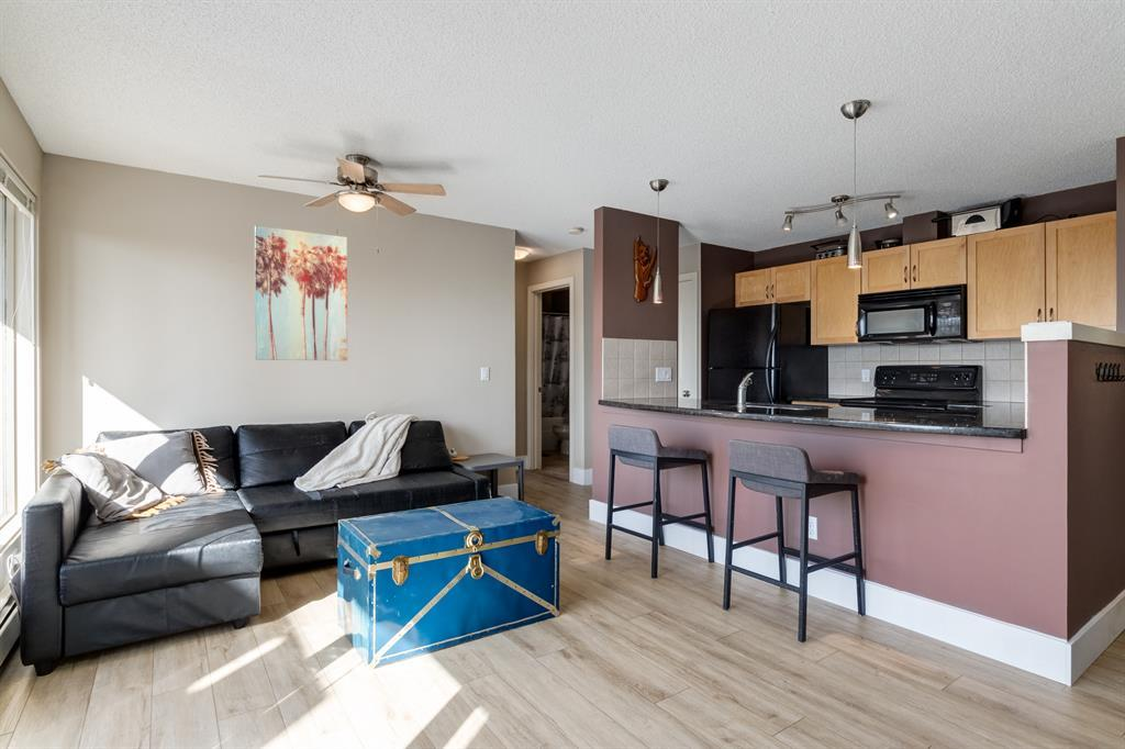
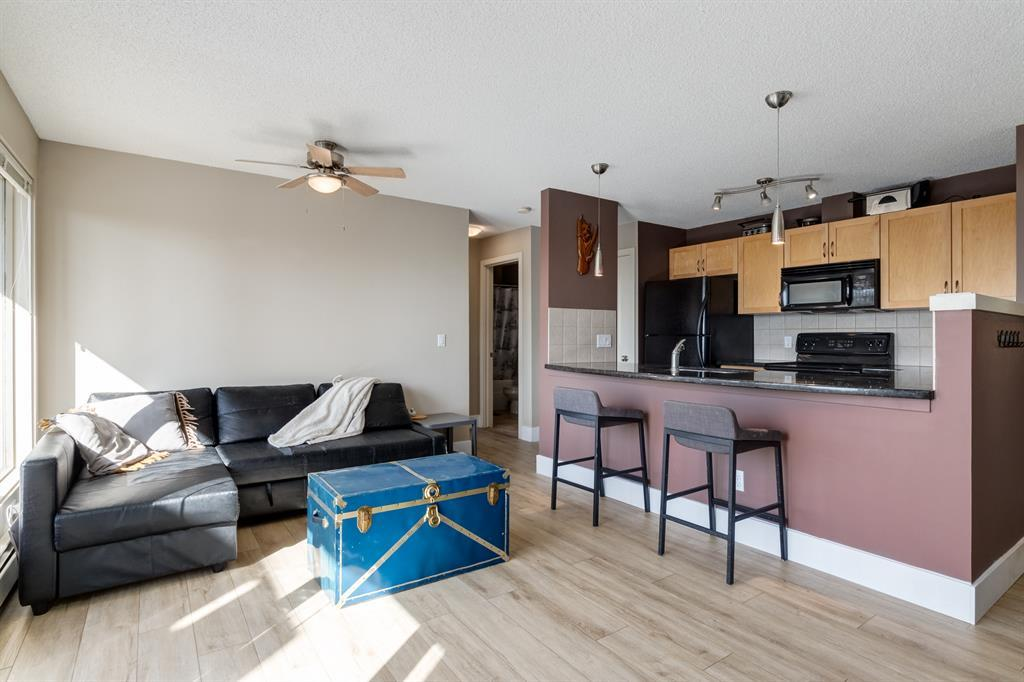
- wall art (302, 295)
